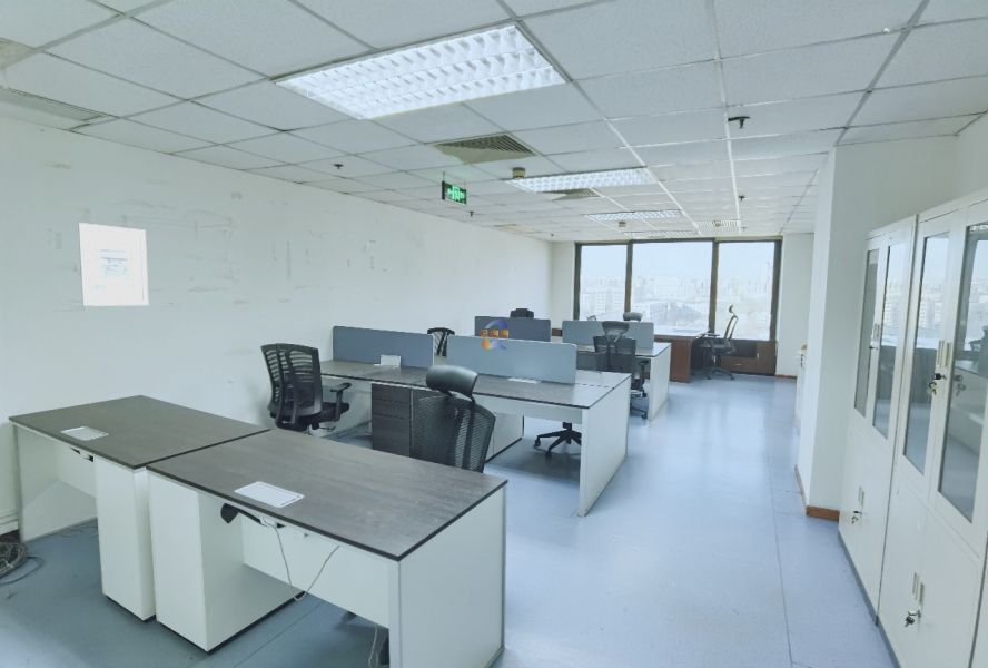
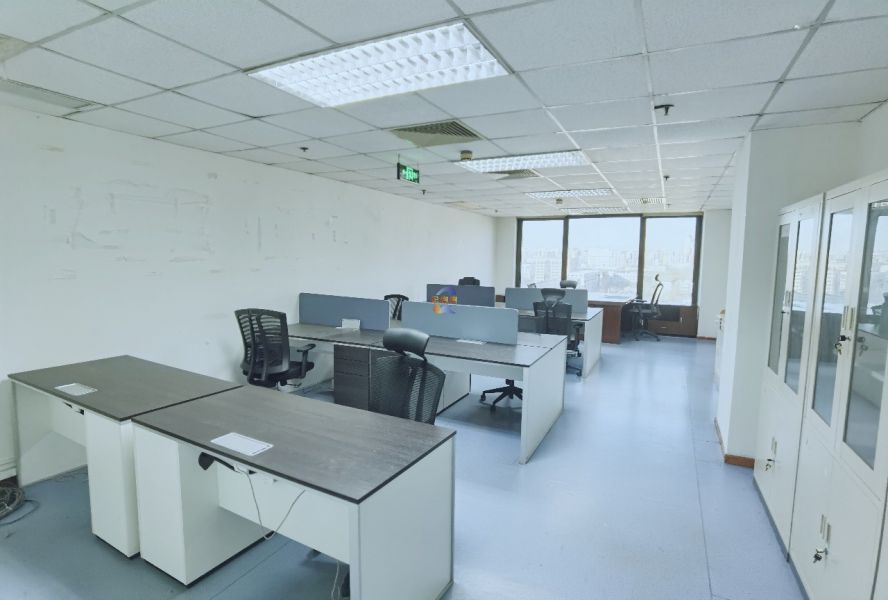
- wall art (115, 266)
